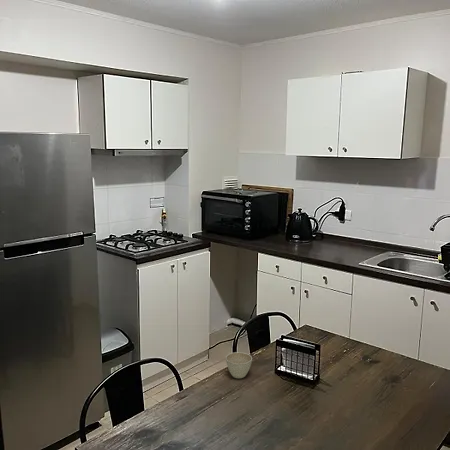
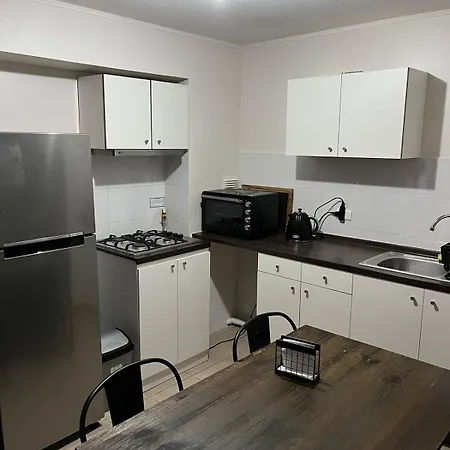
- flower pot (238, 366)
